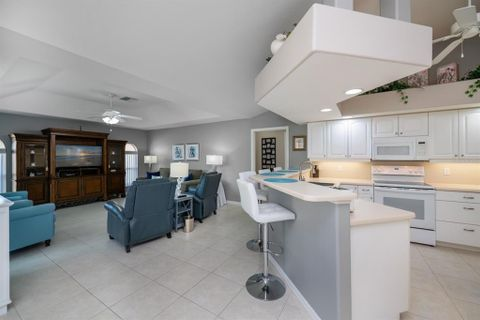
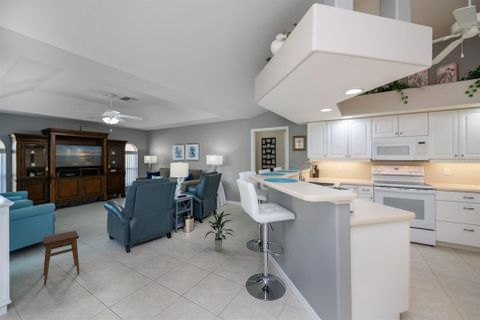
+ indoor plant (218, 229)
+ stool (61, 253)
